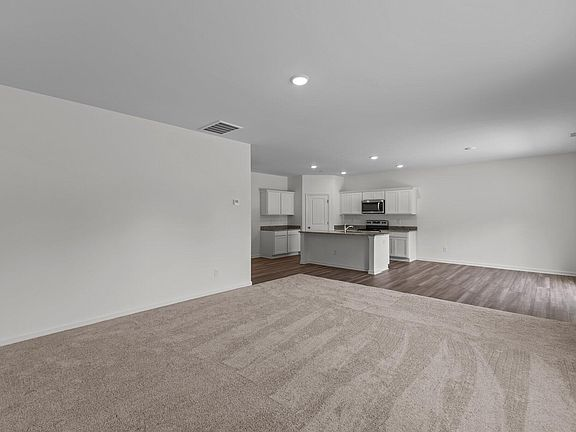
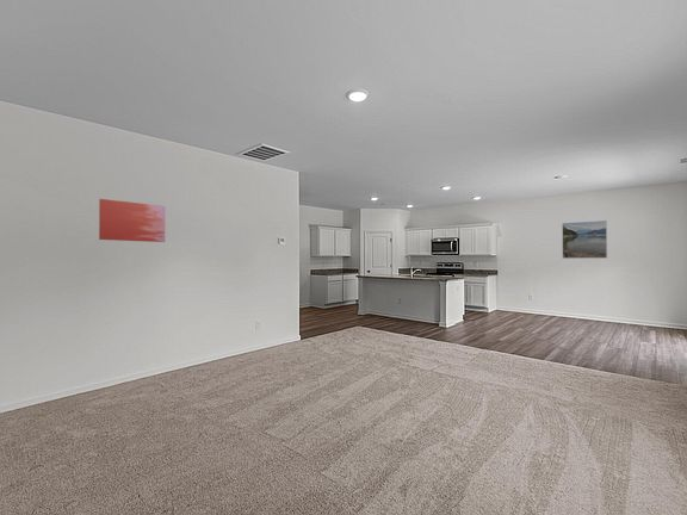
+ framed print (583, 240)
+ wall art (134, 222)
